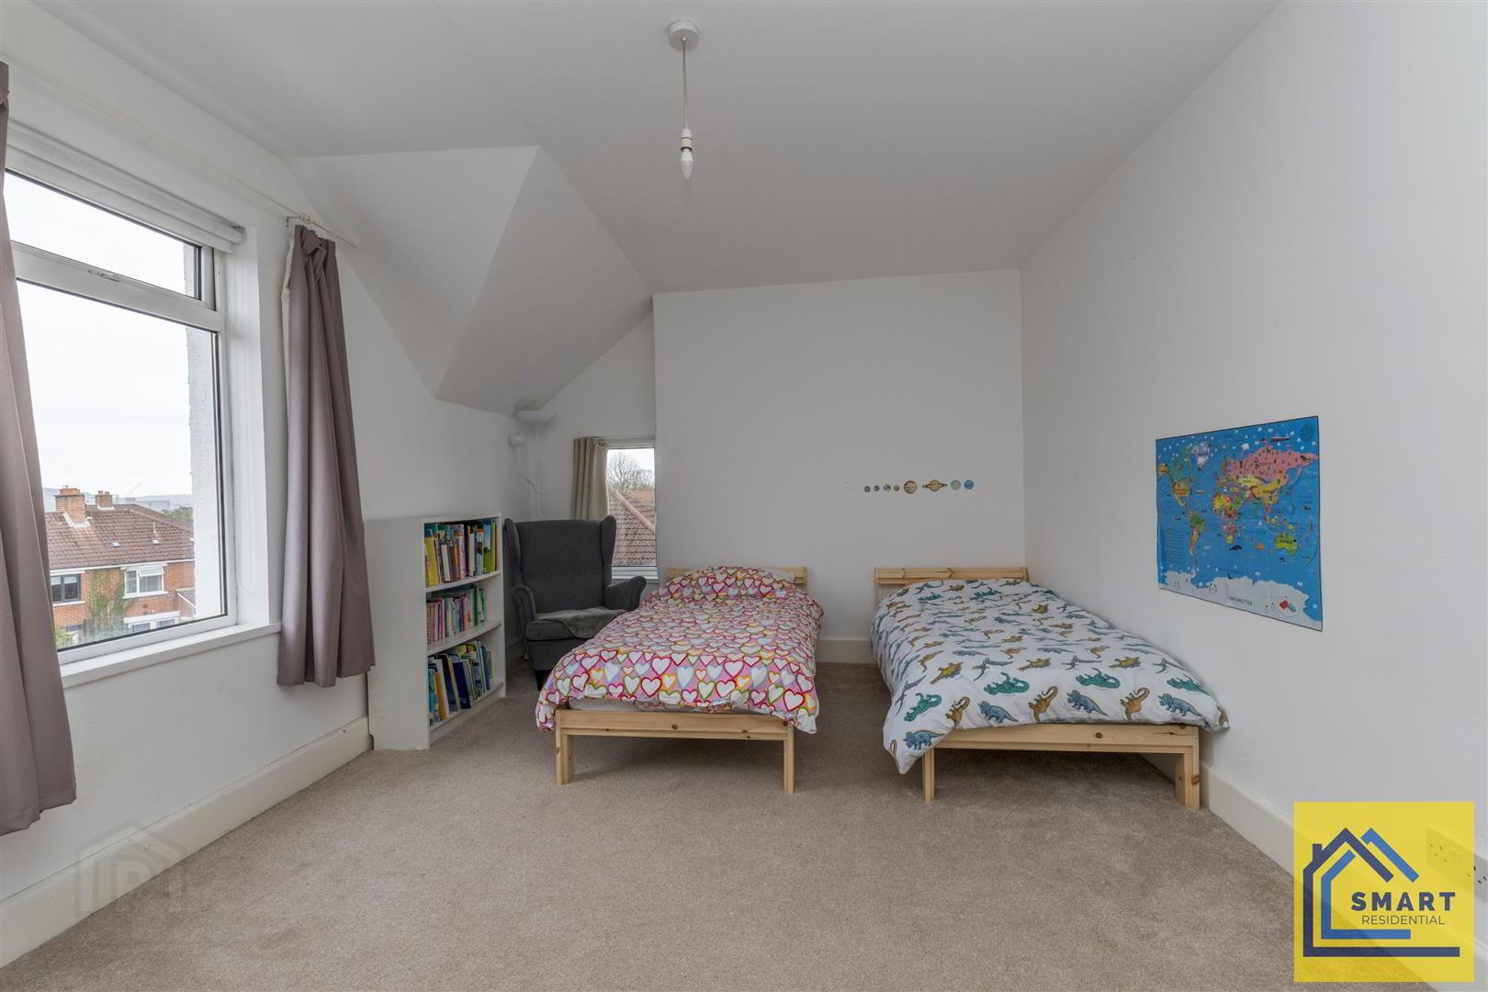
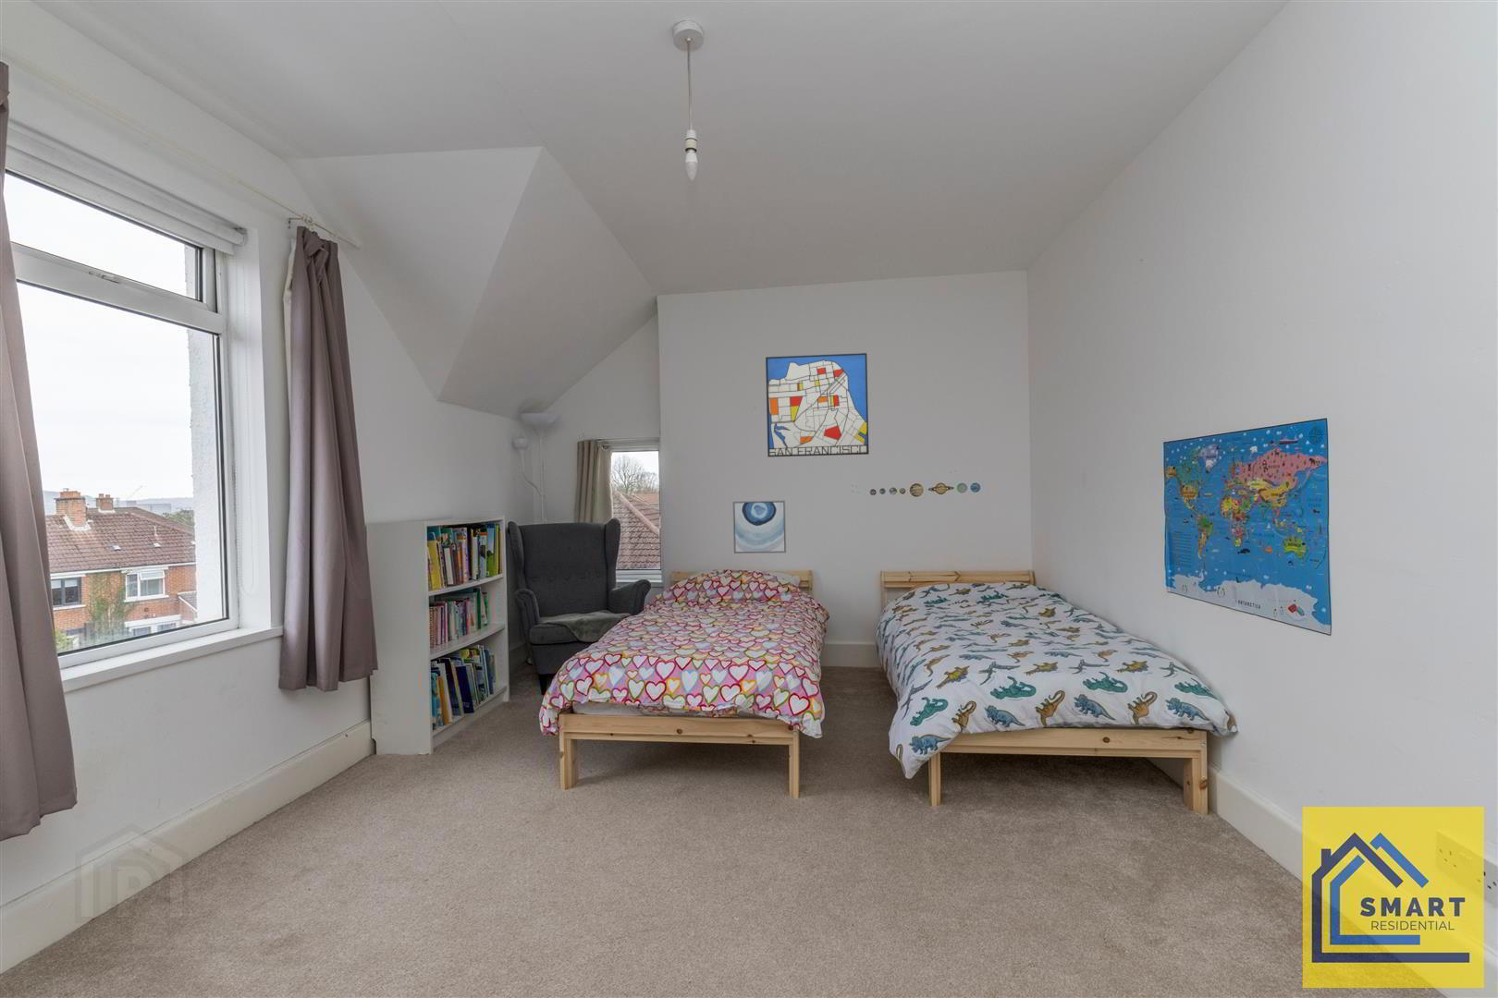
+ wall art (817, 404)
+ wall art (759, 527)
